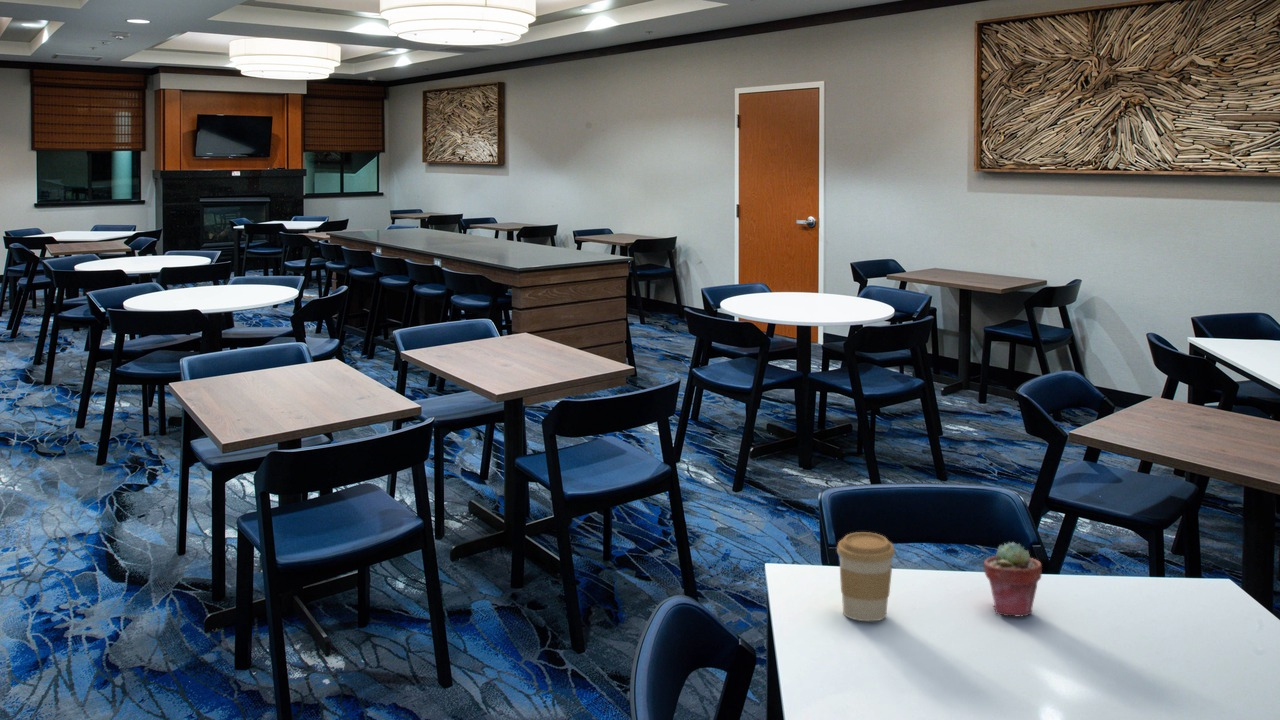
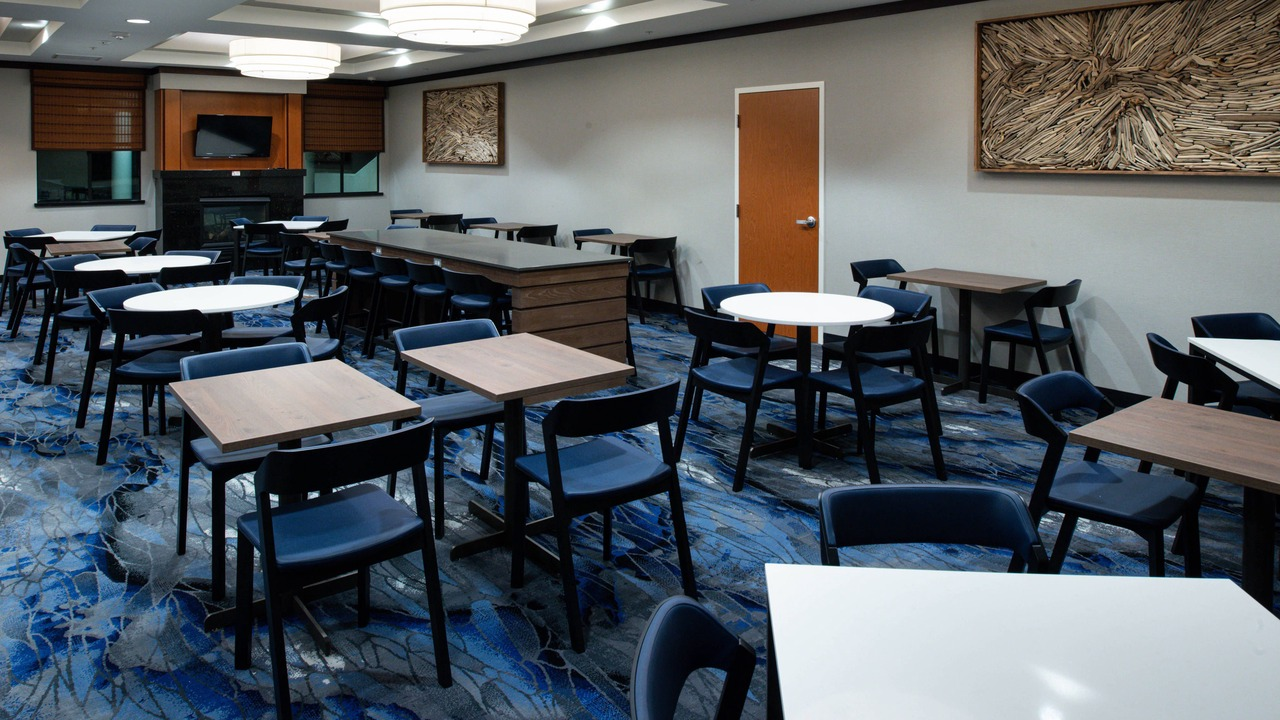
- potted succulent (1012, 576)
- coffee cup (865, 575)
